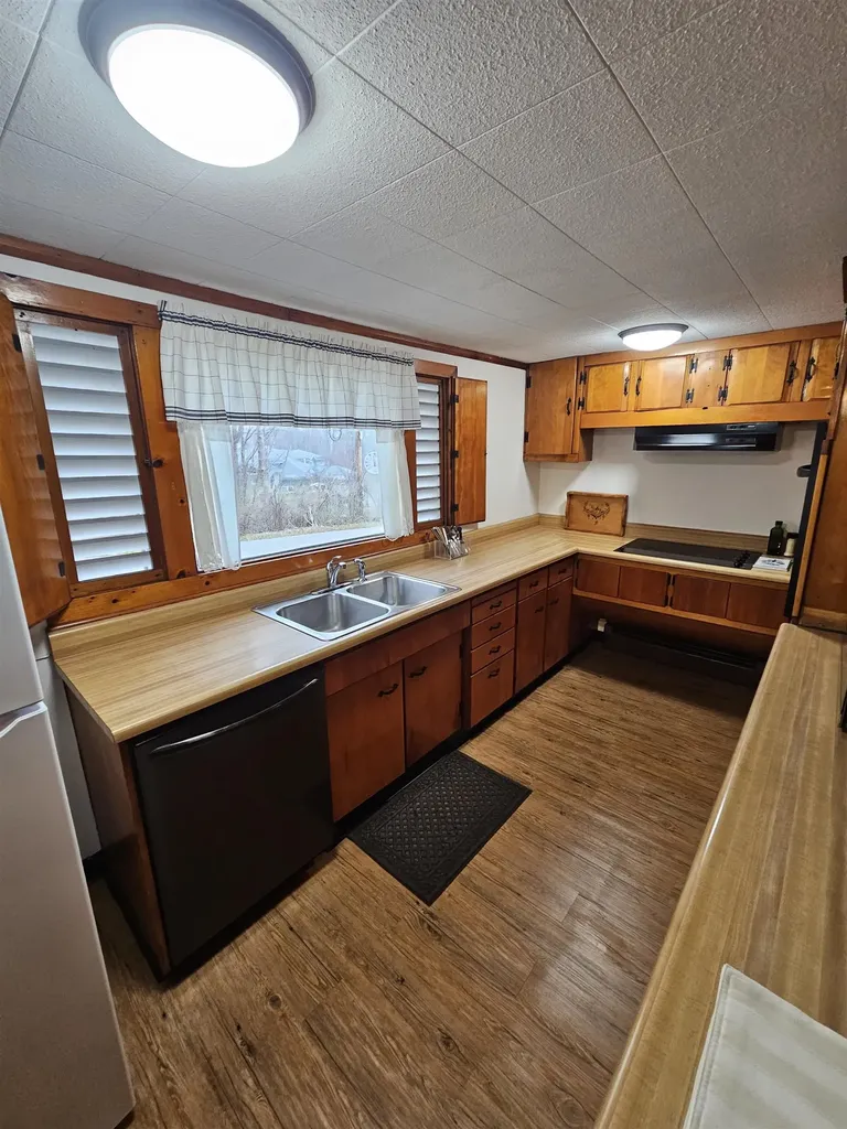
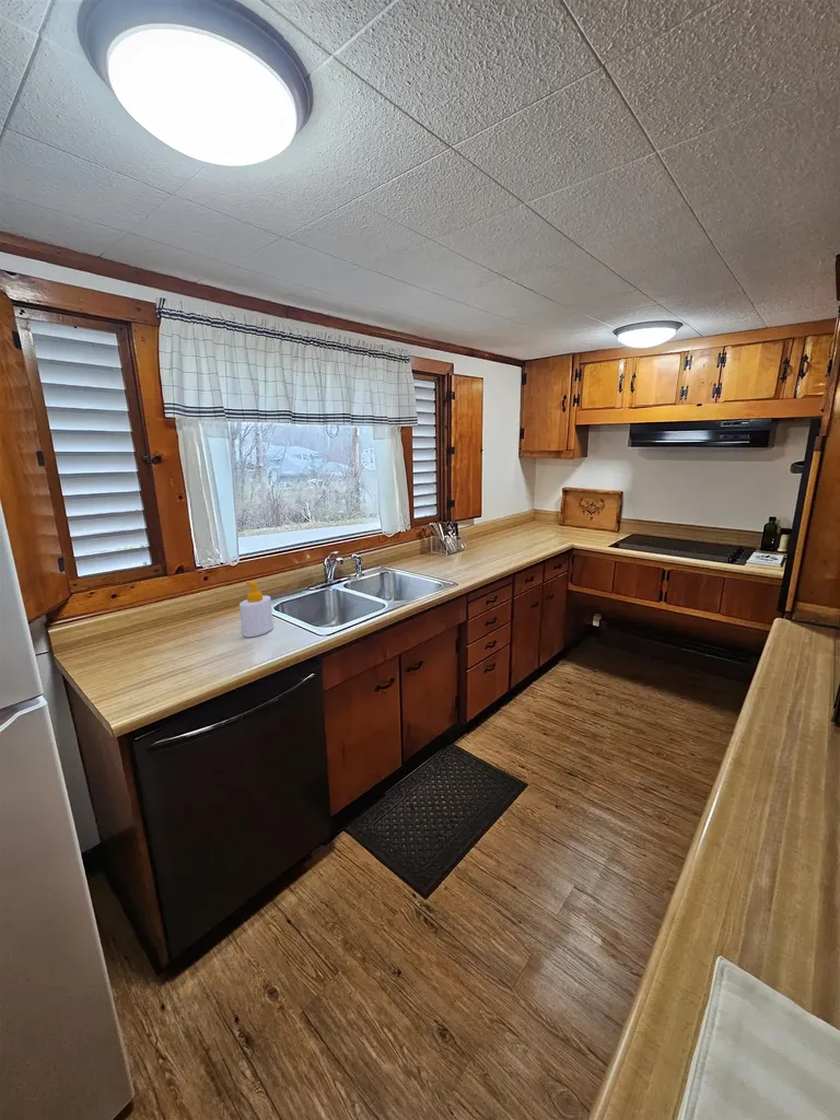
+ soap bottle (256, 607)
